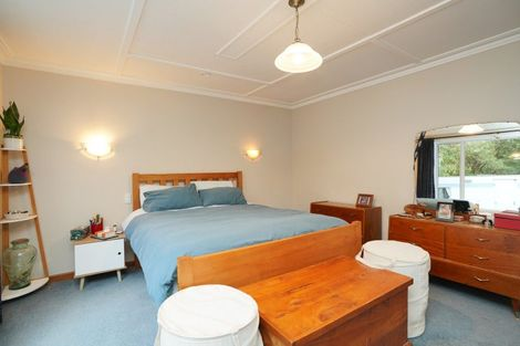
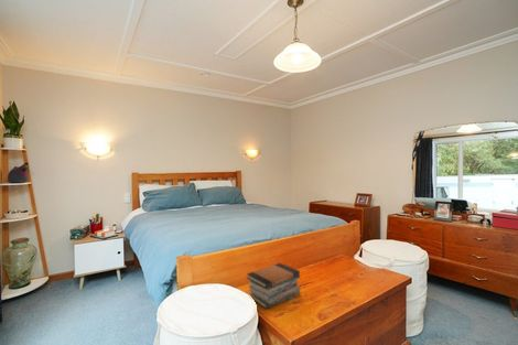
+ book stack (273, 284)
